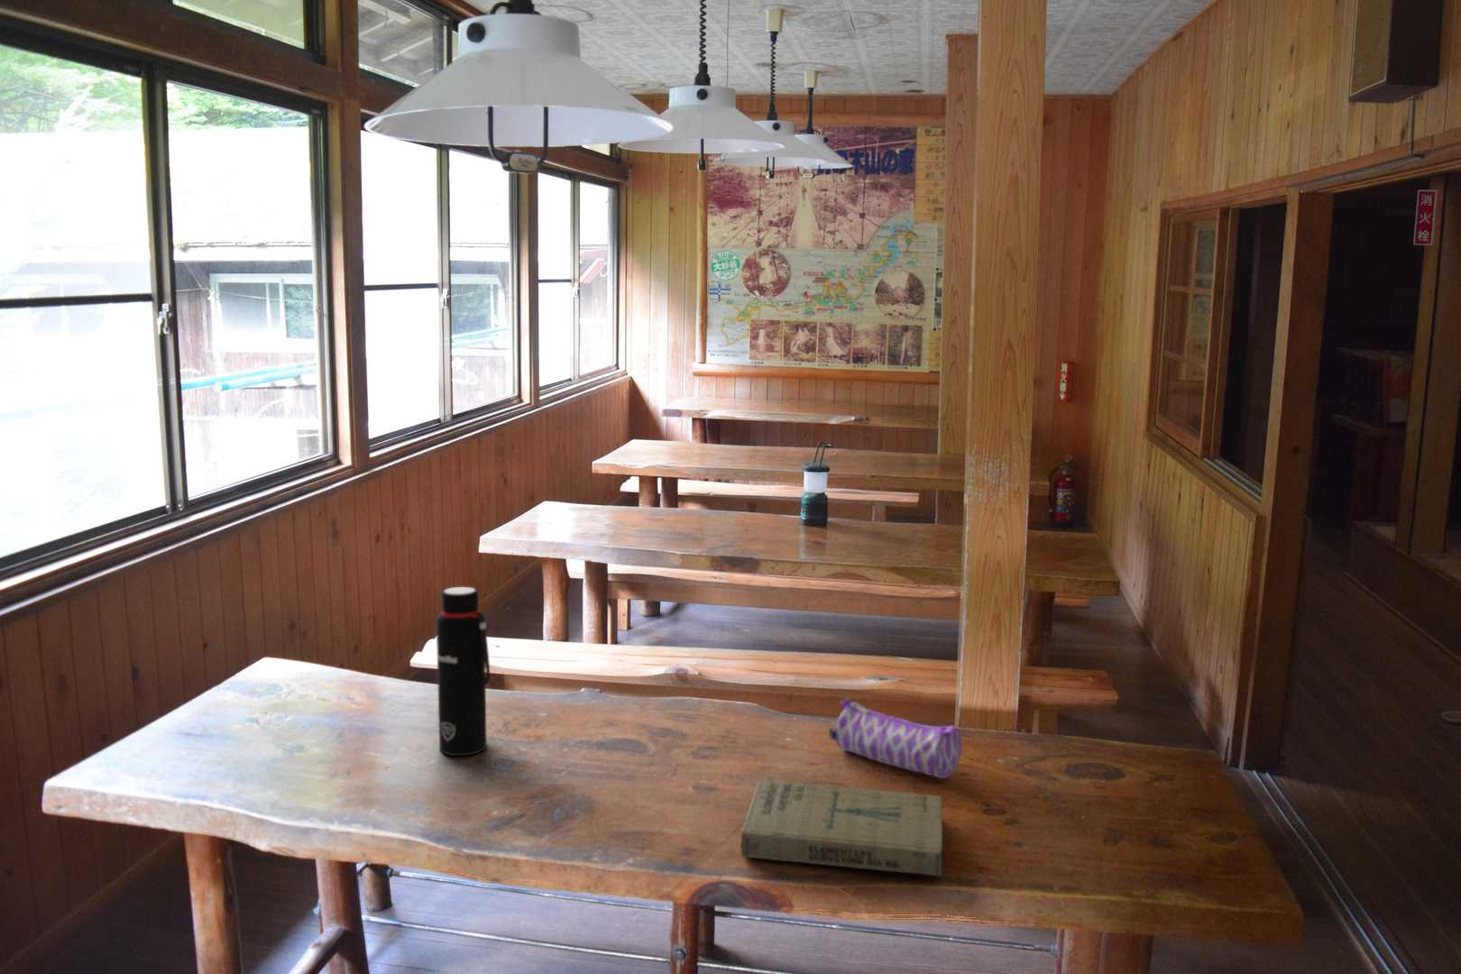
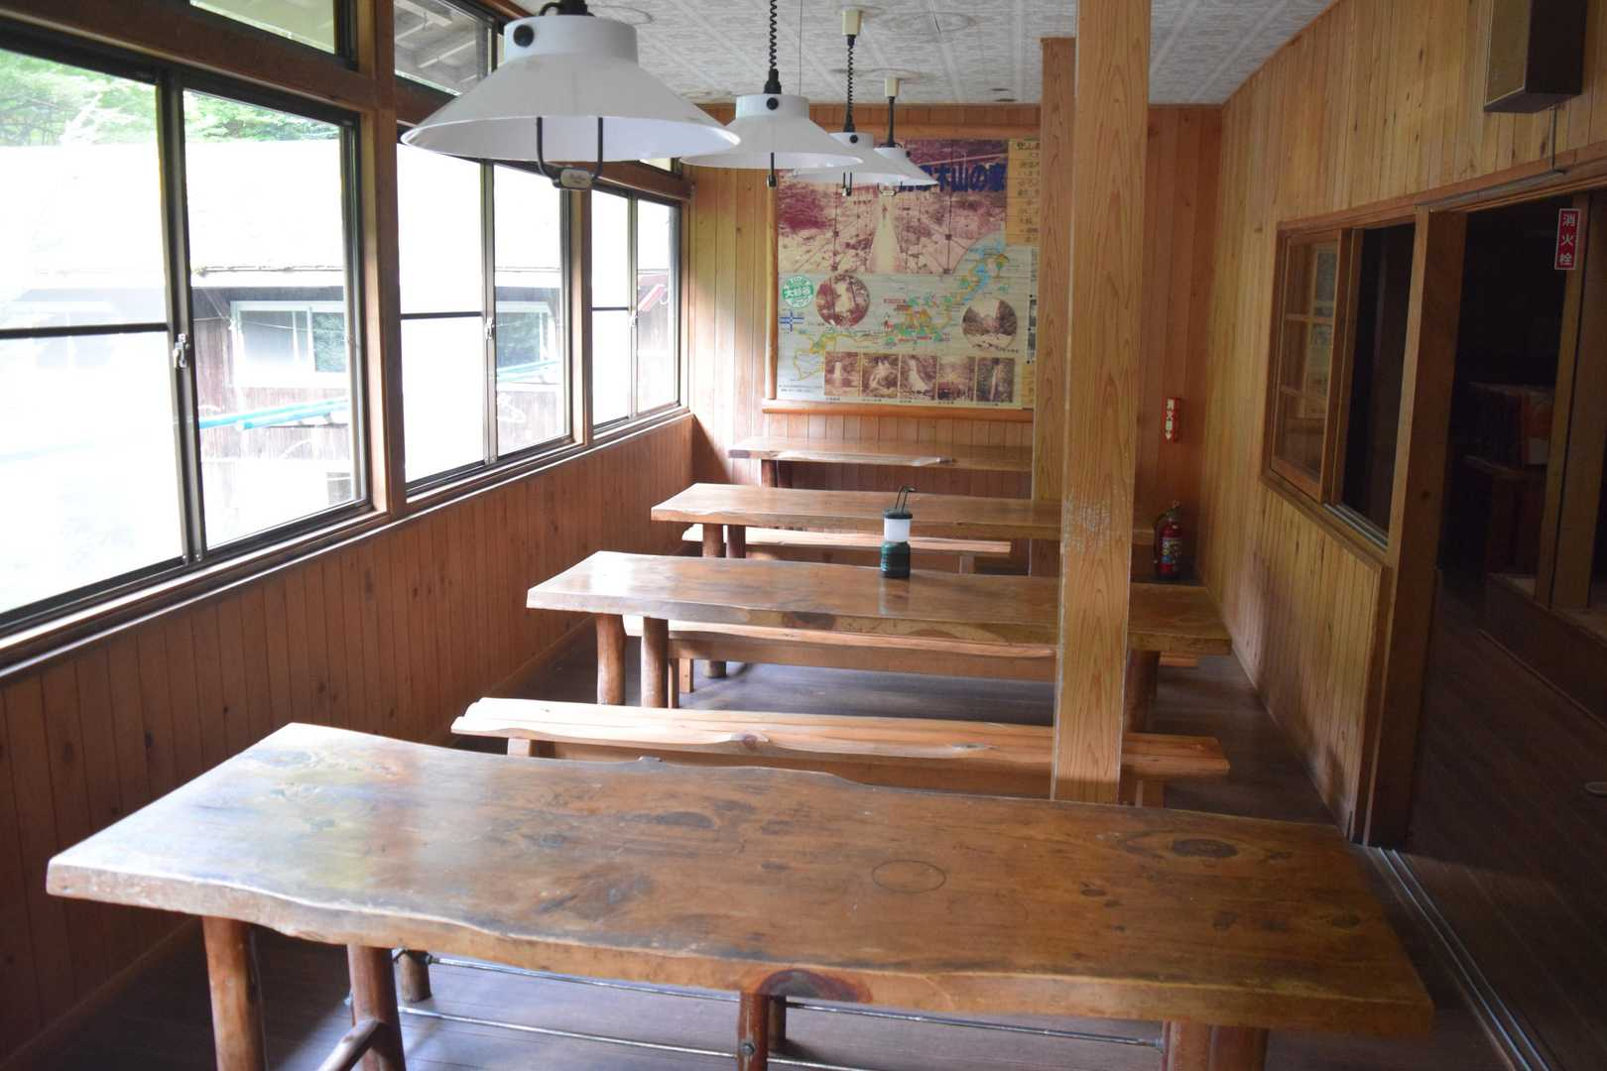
- pencil case (897, 736)
- book (845, 825)
- water bottle (464, 670)
